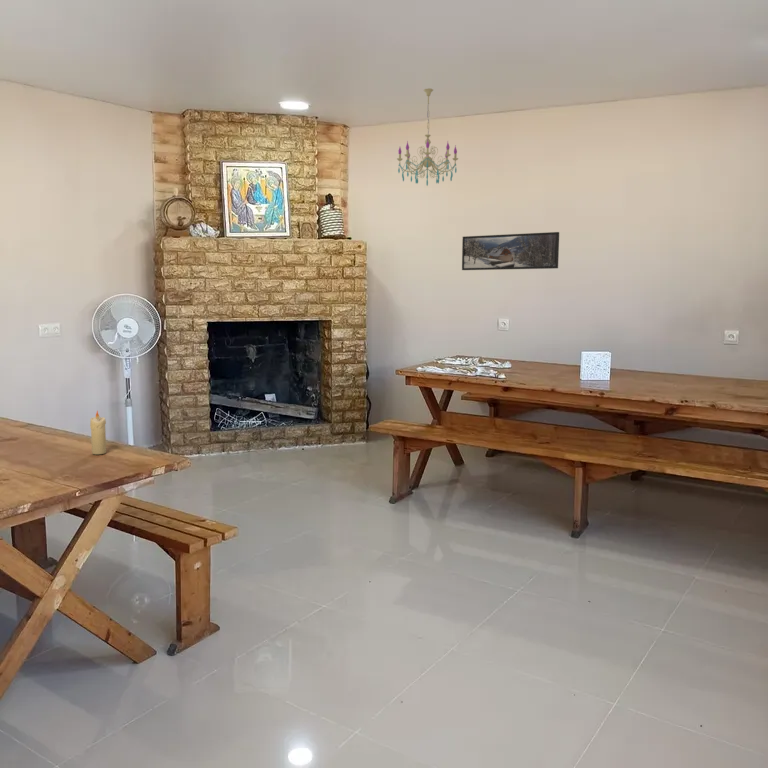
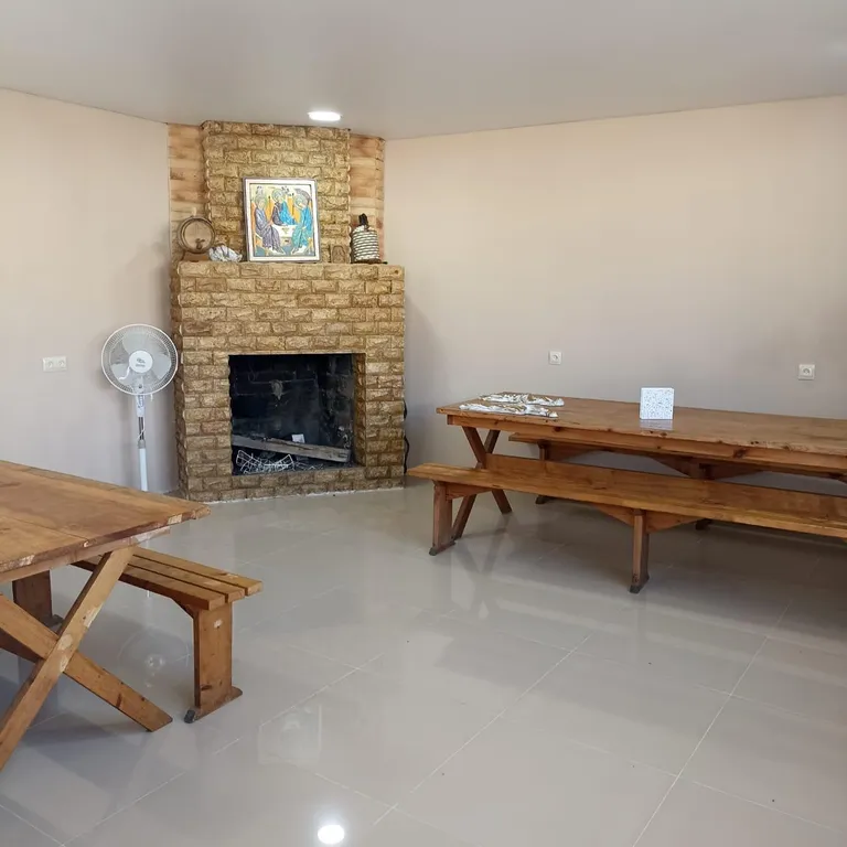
- candle (98, 431)
- chandelier (427, 138)
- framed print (508, 251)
